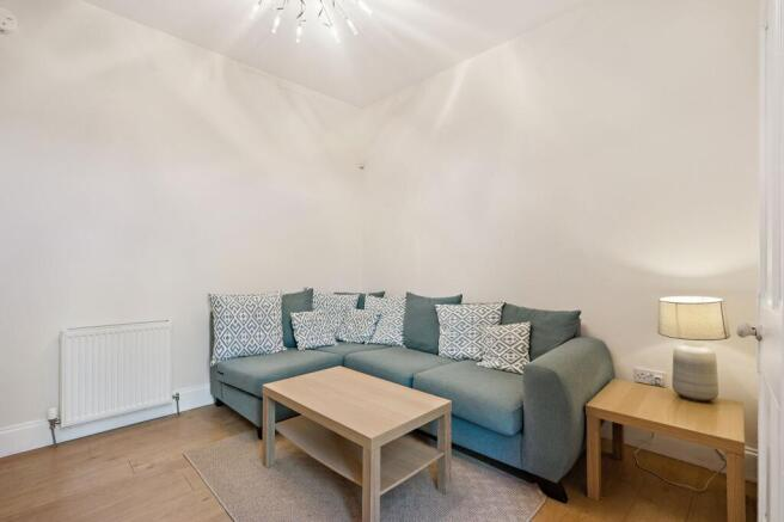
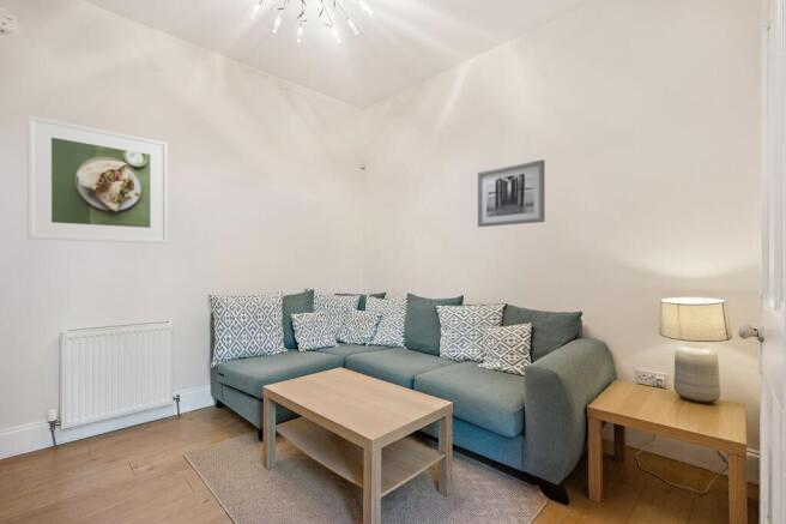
+ wall art (508, 195)
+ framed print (104, 186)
